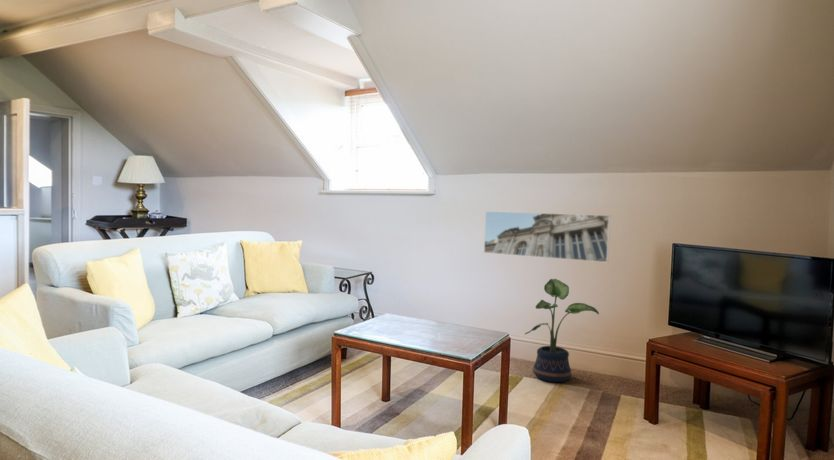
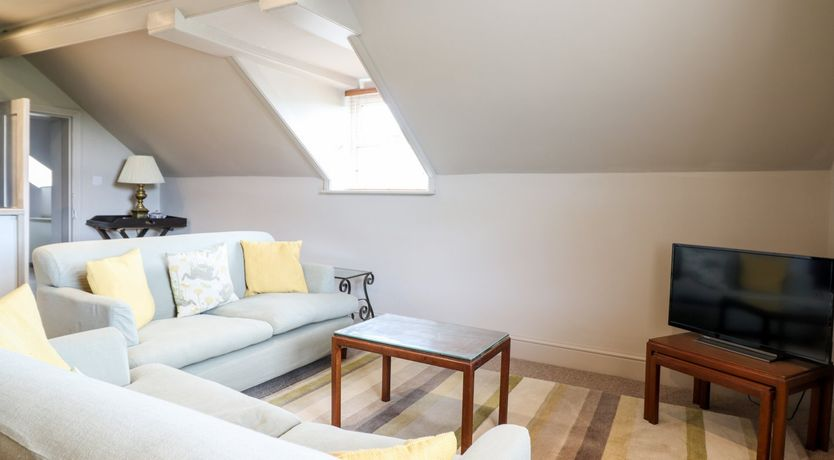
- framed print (543, 235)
- potted plant (558, 328)
